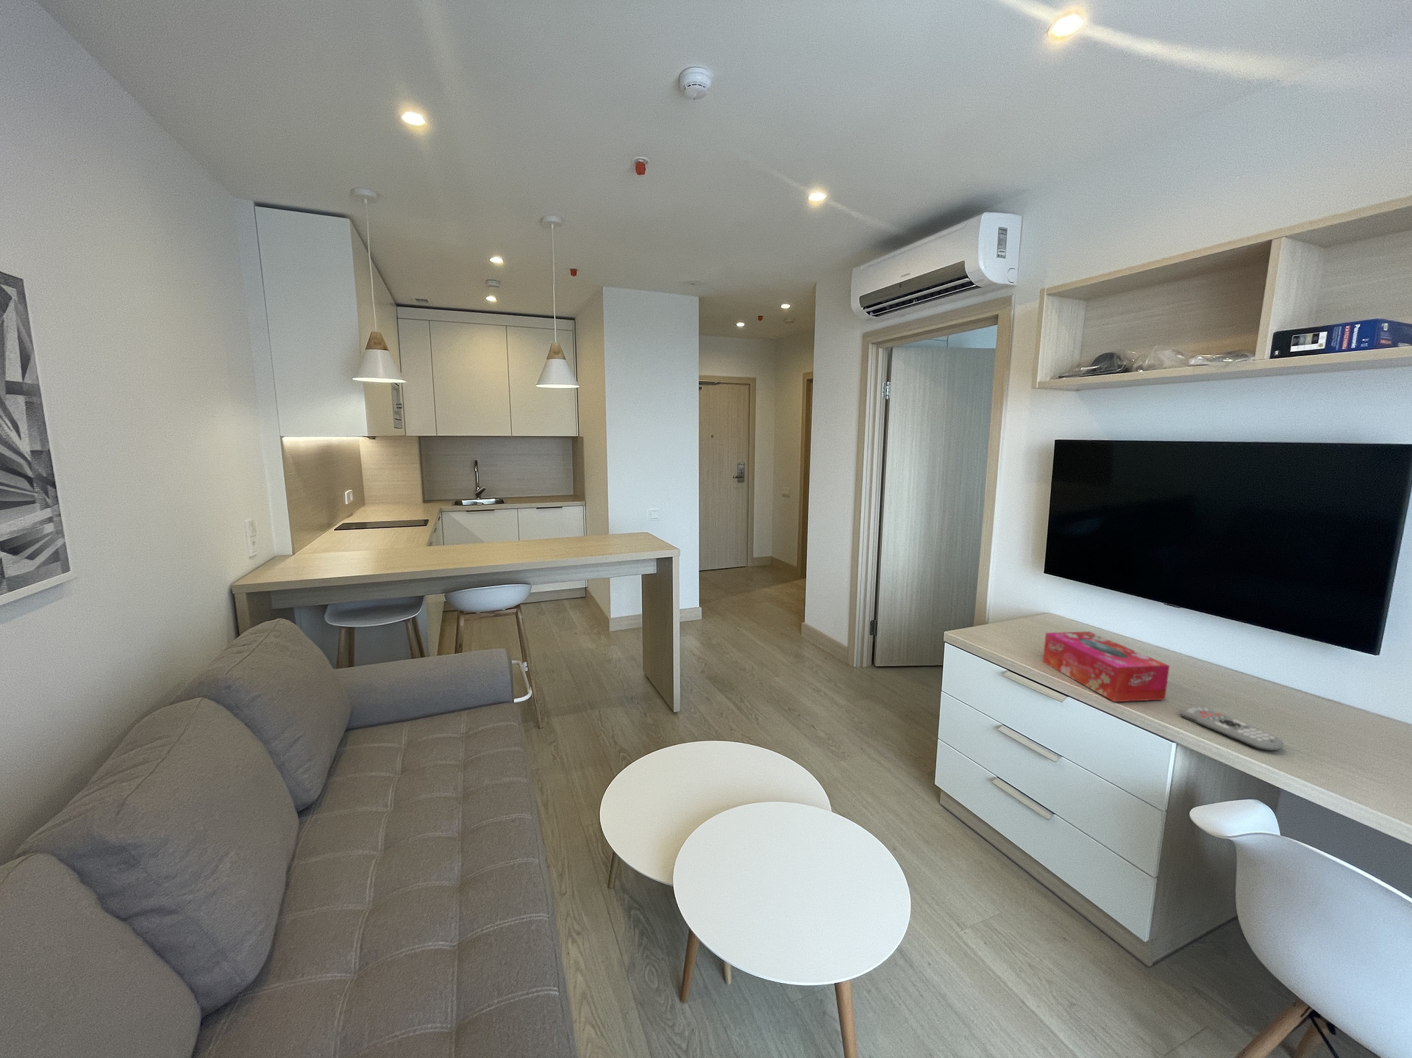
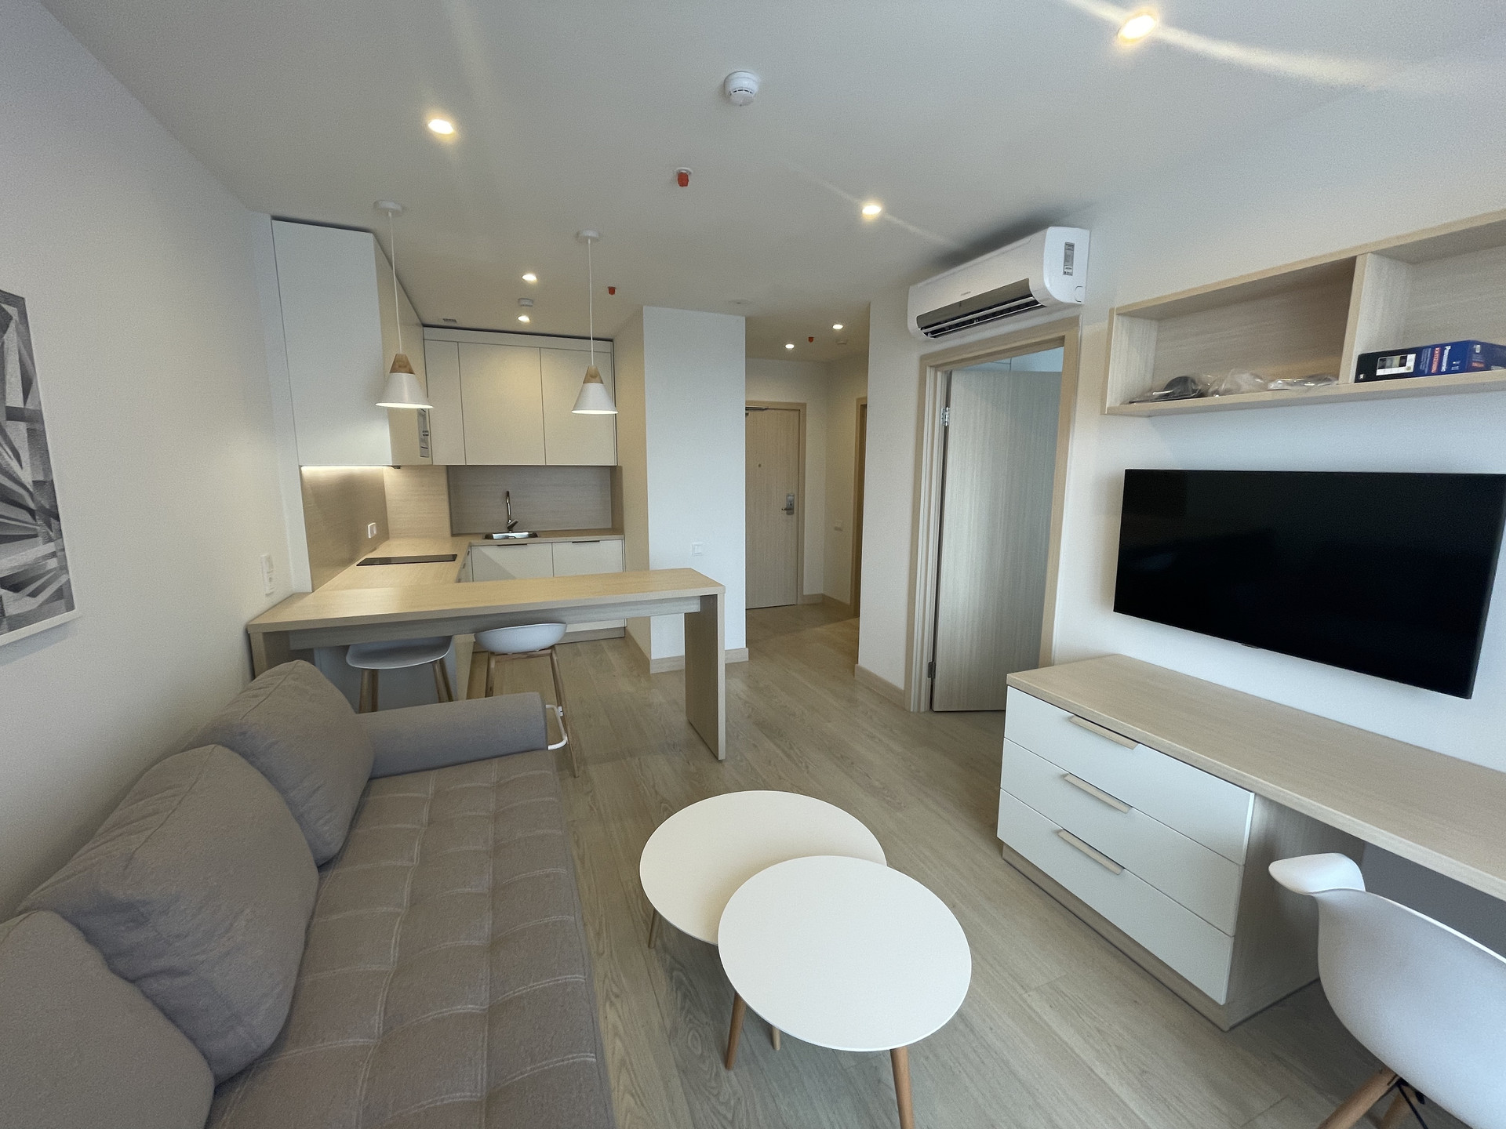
- tissue box (1101, 663)
- remote control (1231, 727)
